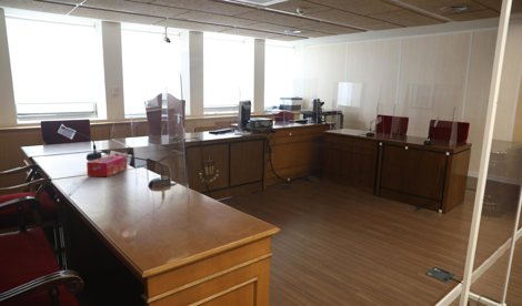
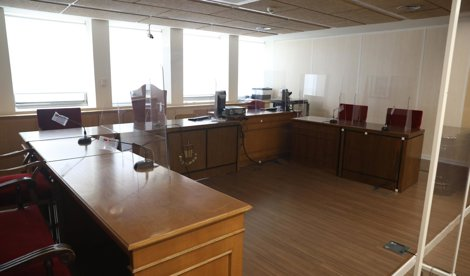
- tissue box (108, 165)
